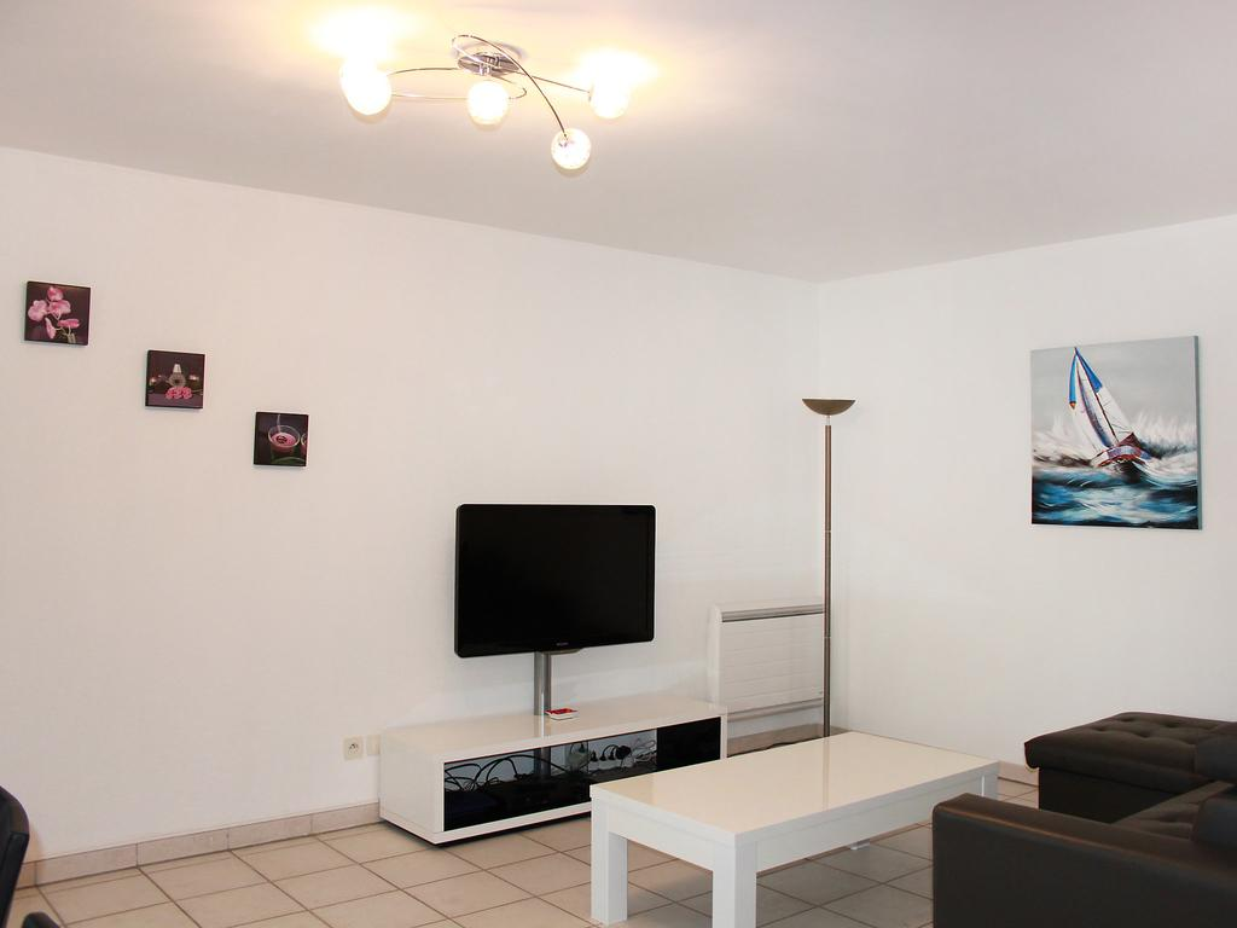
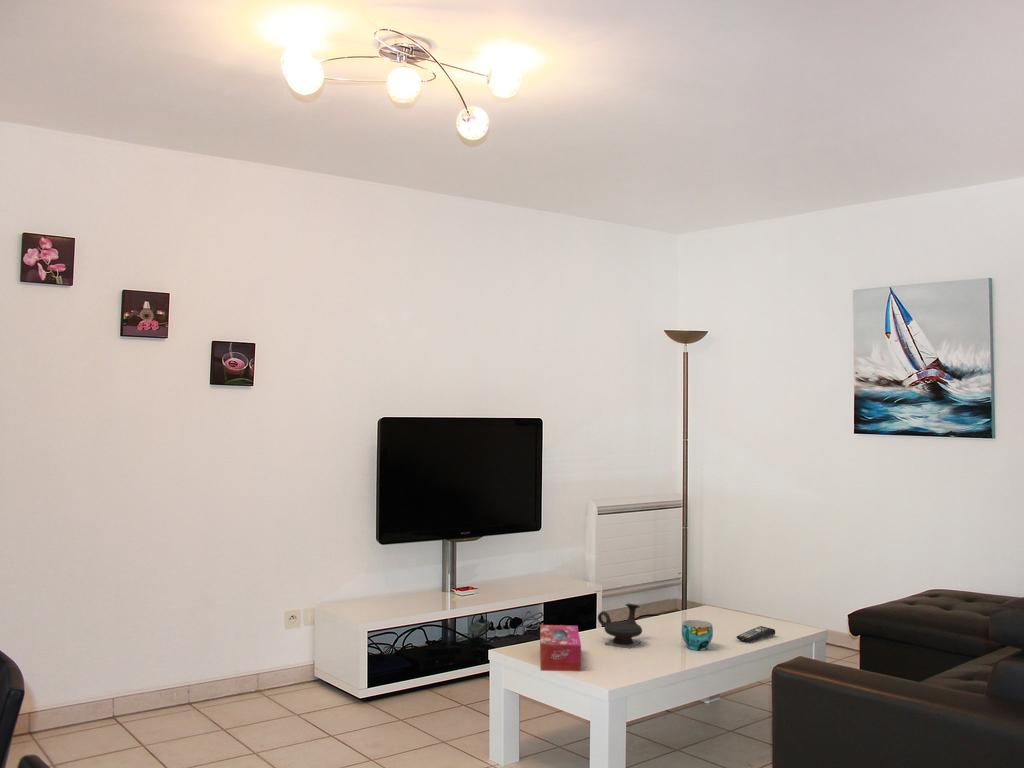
+ remote control (756, 634)
+ cup (696, 635)
+ teapot (620, 623)
+ tissue box (559, 647)
